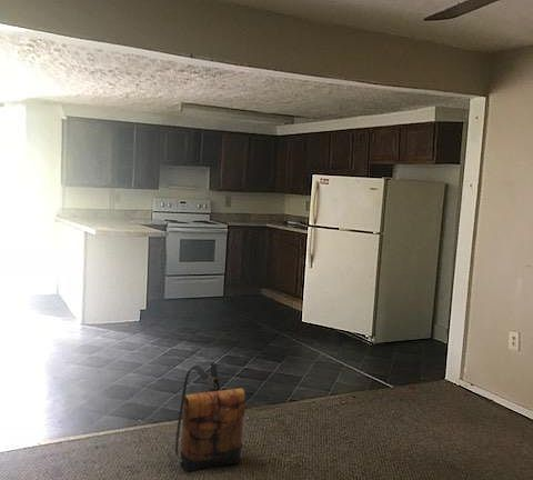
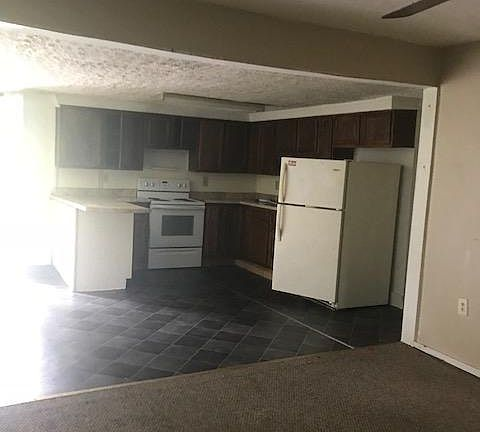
- backpack (208, 412)
